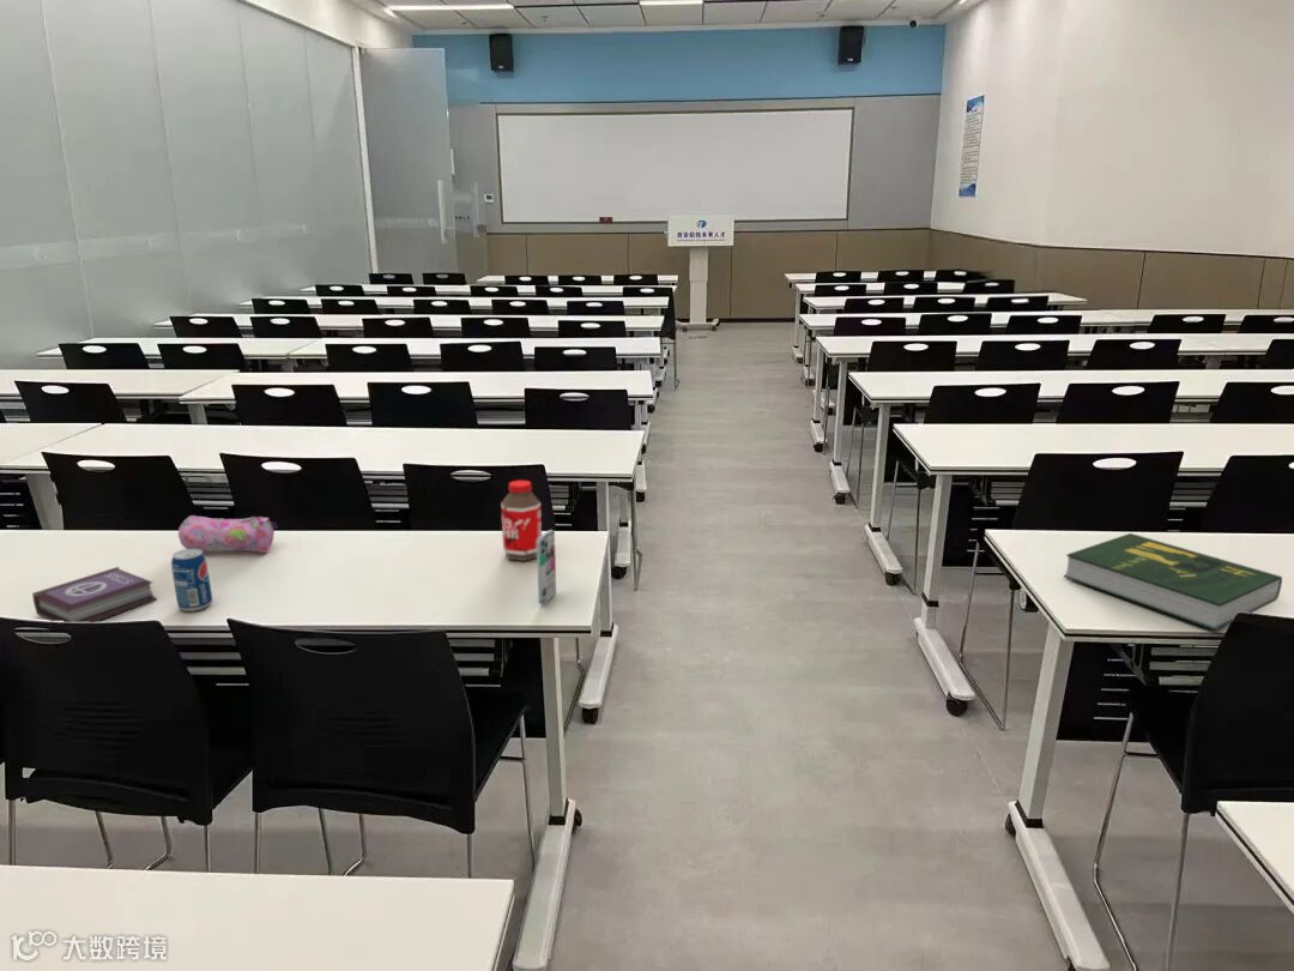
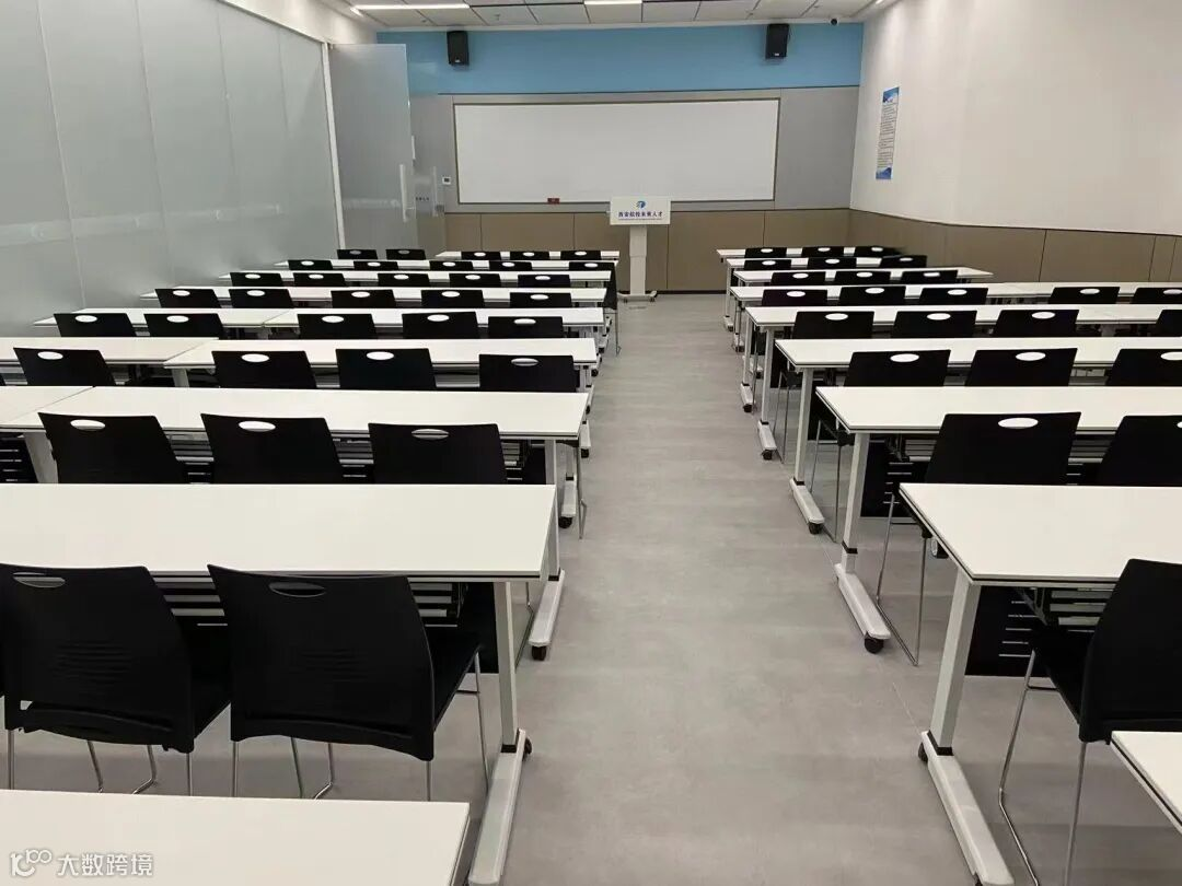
- book (1169, 575)
- beverage can (192, 579)
- pencil case (228, 532)
- book (95, 596)
- bottle (521, 519)
- smartphone (546, 567)
